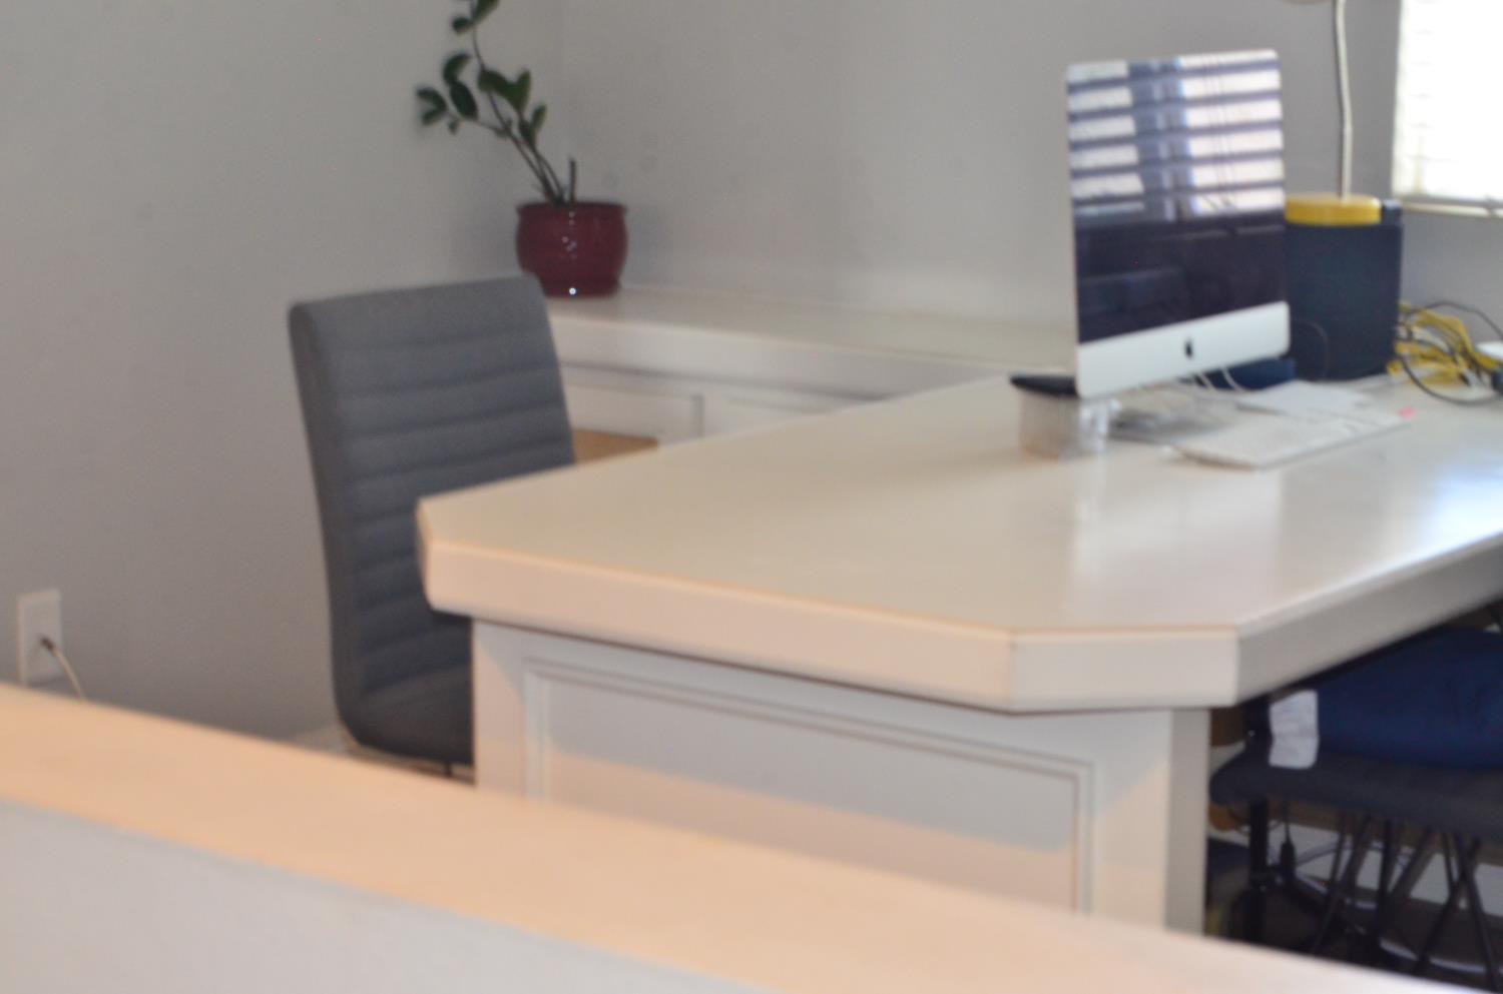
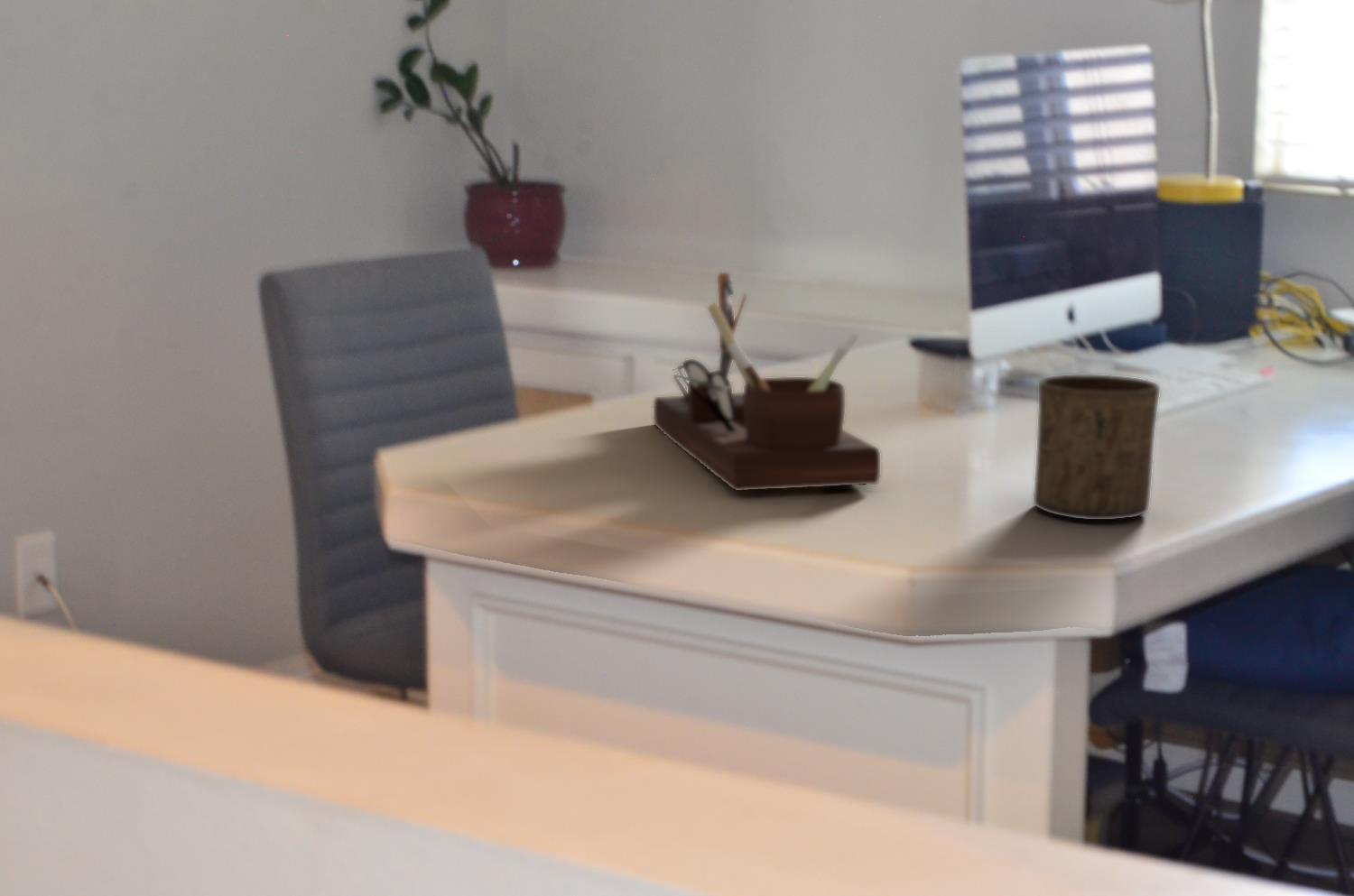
+ desk organizer (756, 372)
+ cup (1095, 446)
